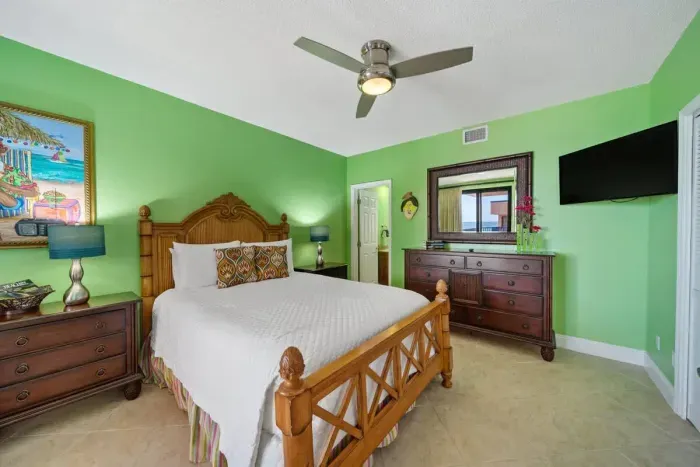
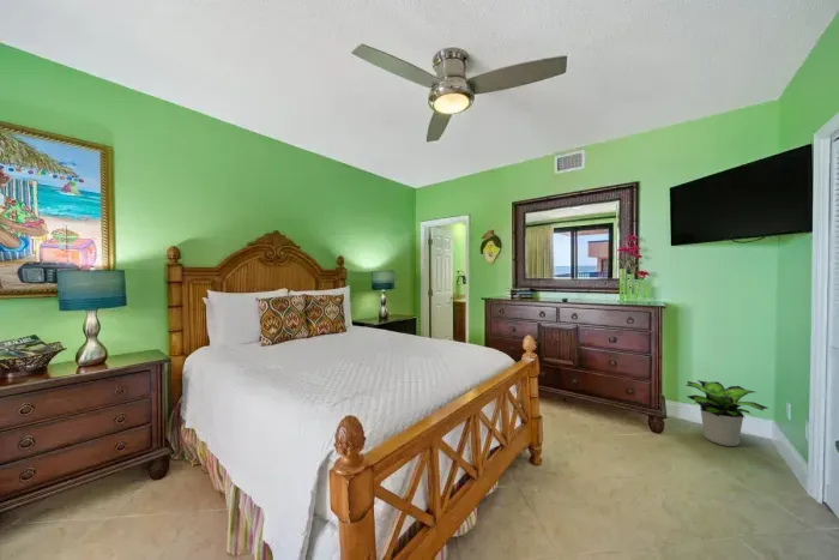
+ potted plant (724, 414)
